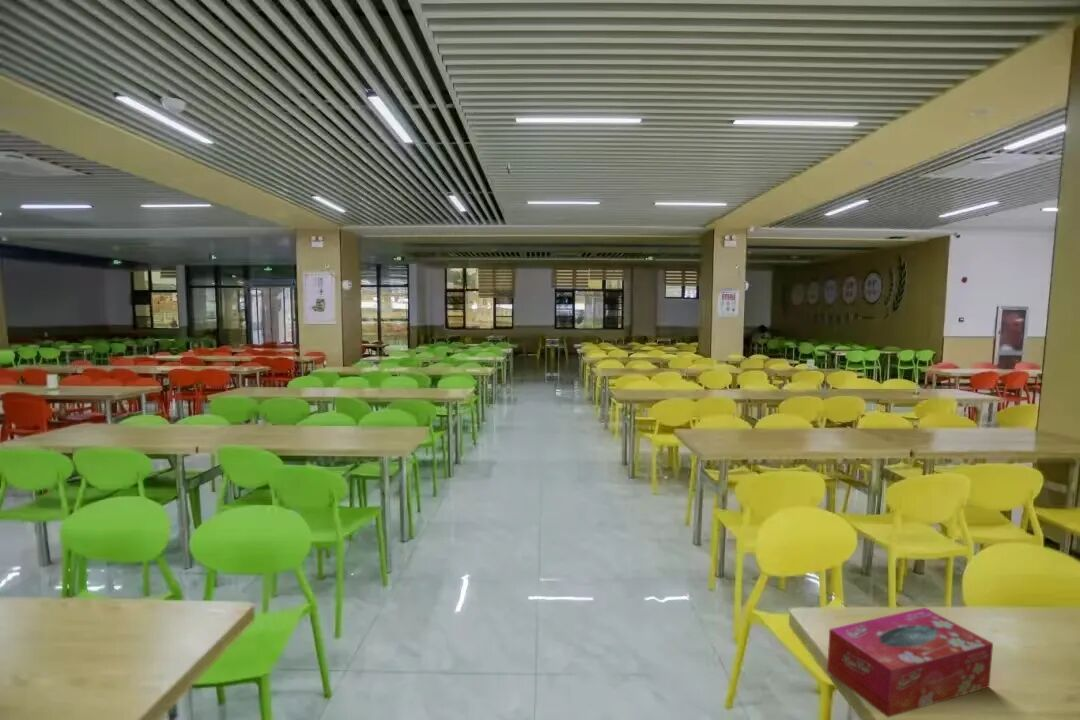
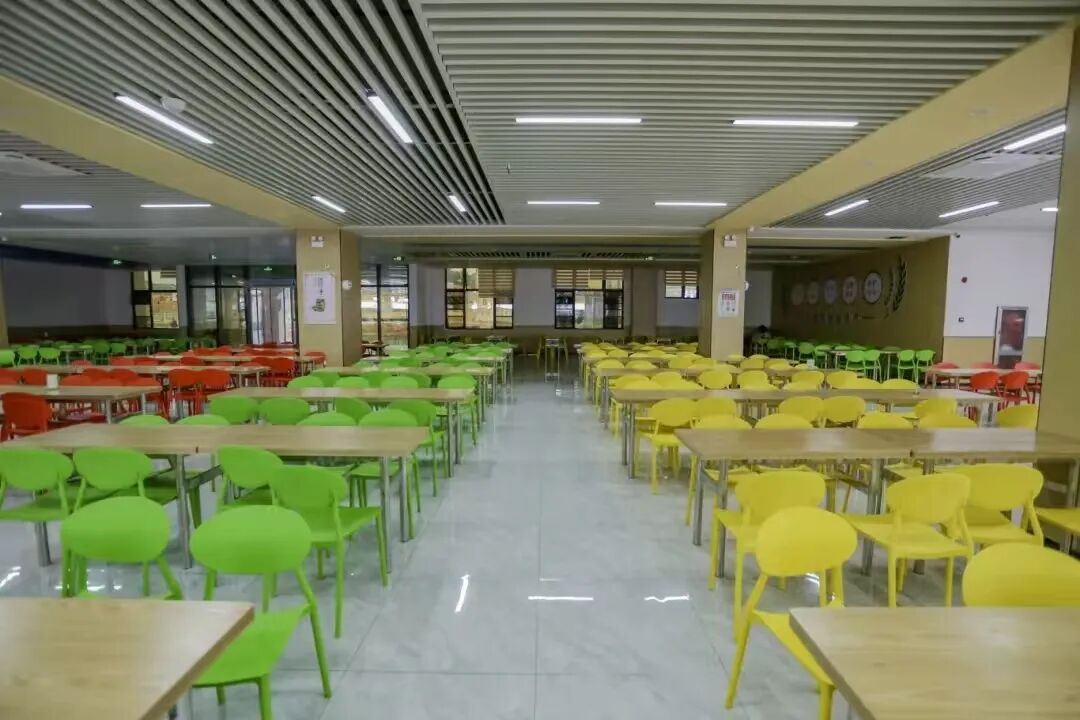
- tissue box (908, 657)
